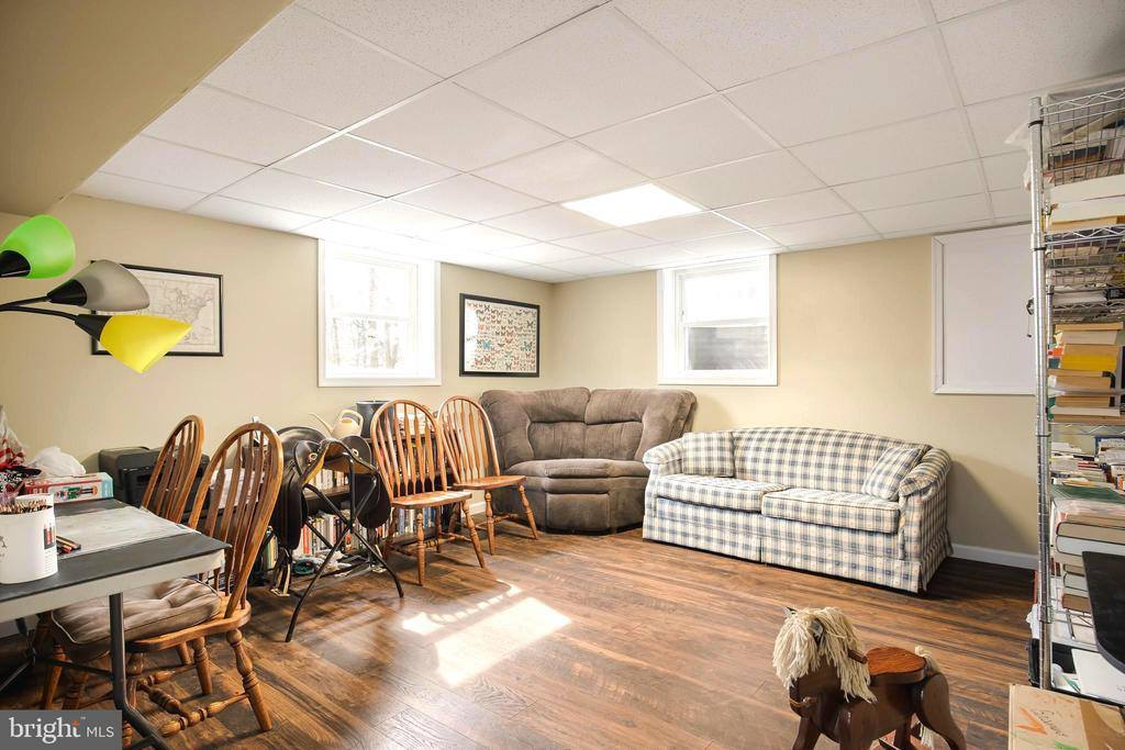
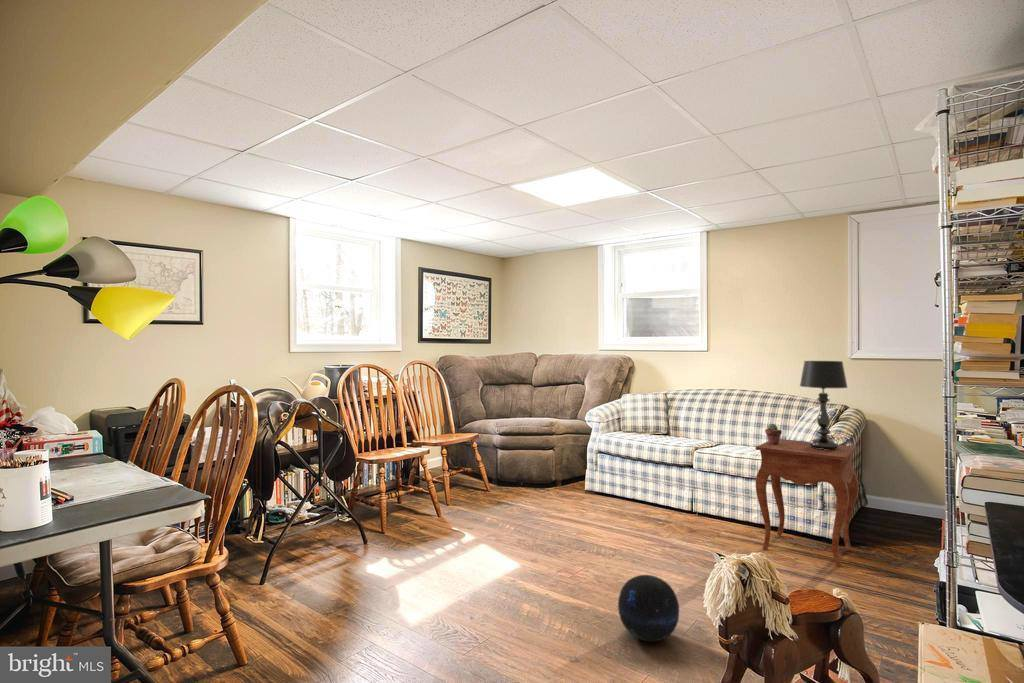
+ table lamp (823, 404)
+ side table (804, 484)
+ potted succulent (773, 433)
+ ball (648, 607)
